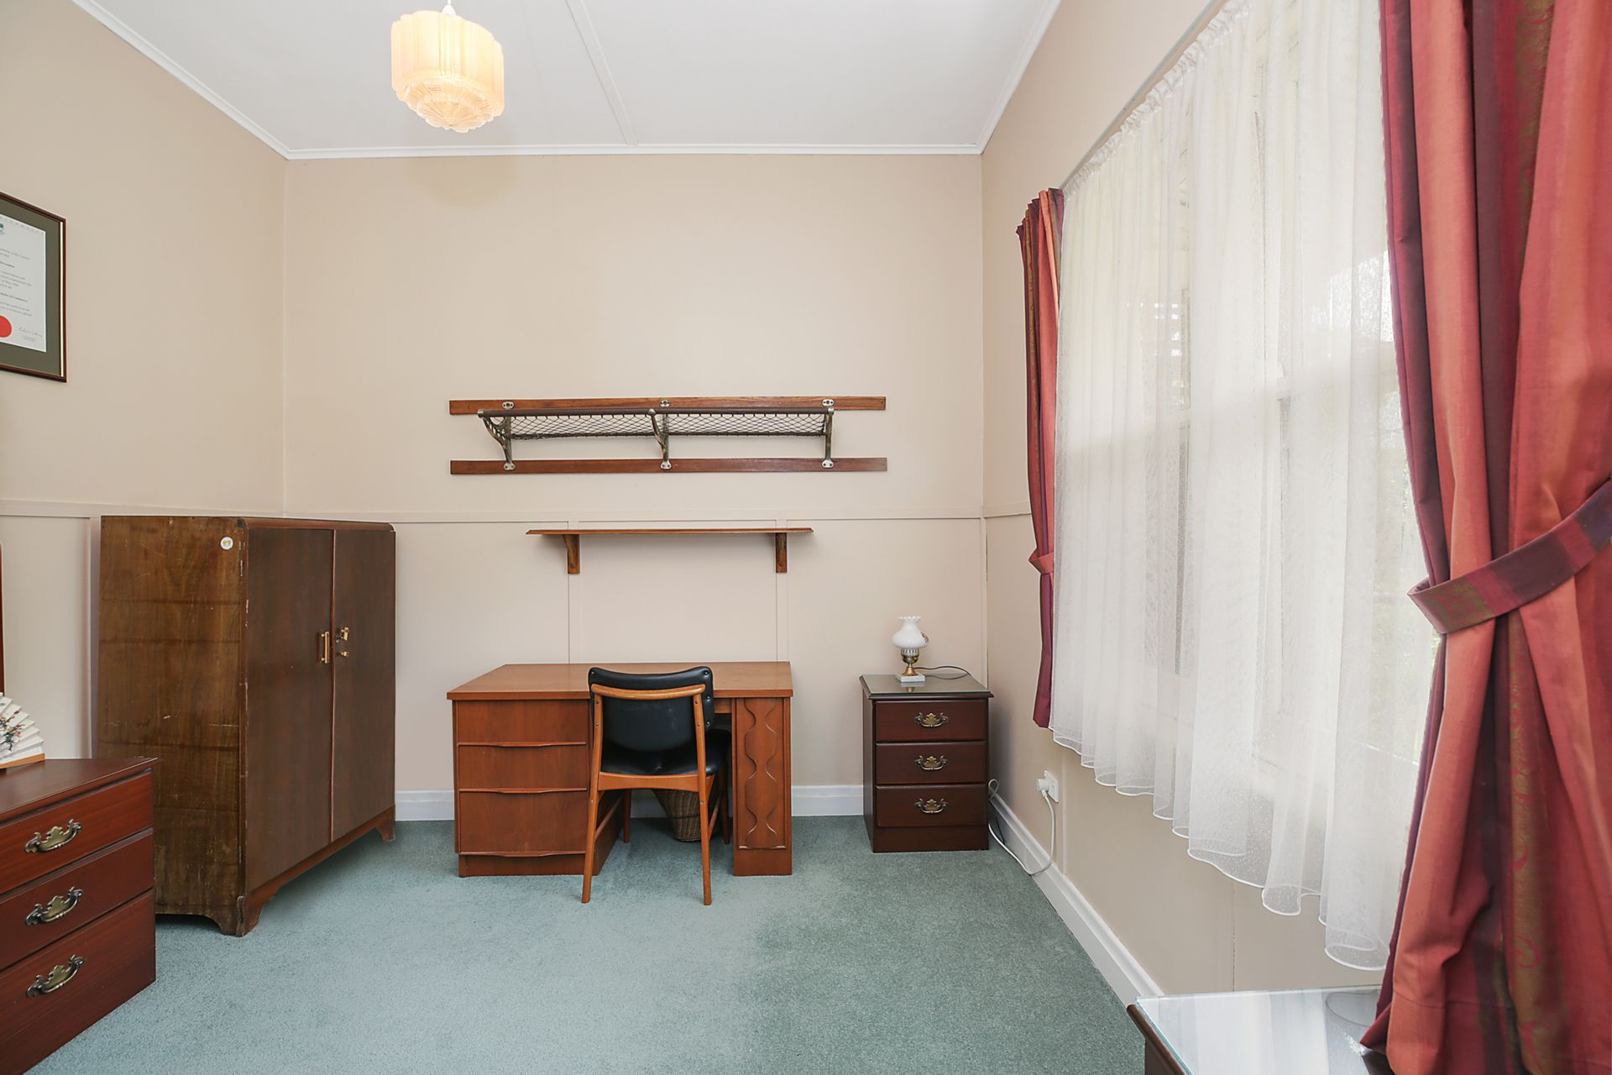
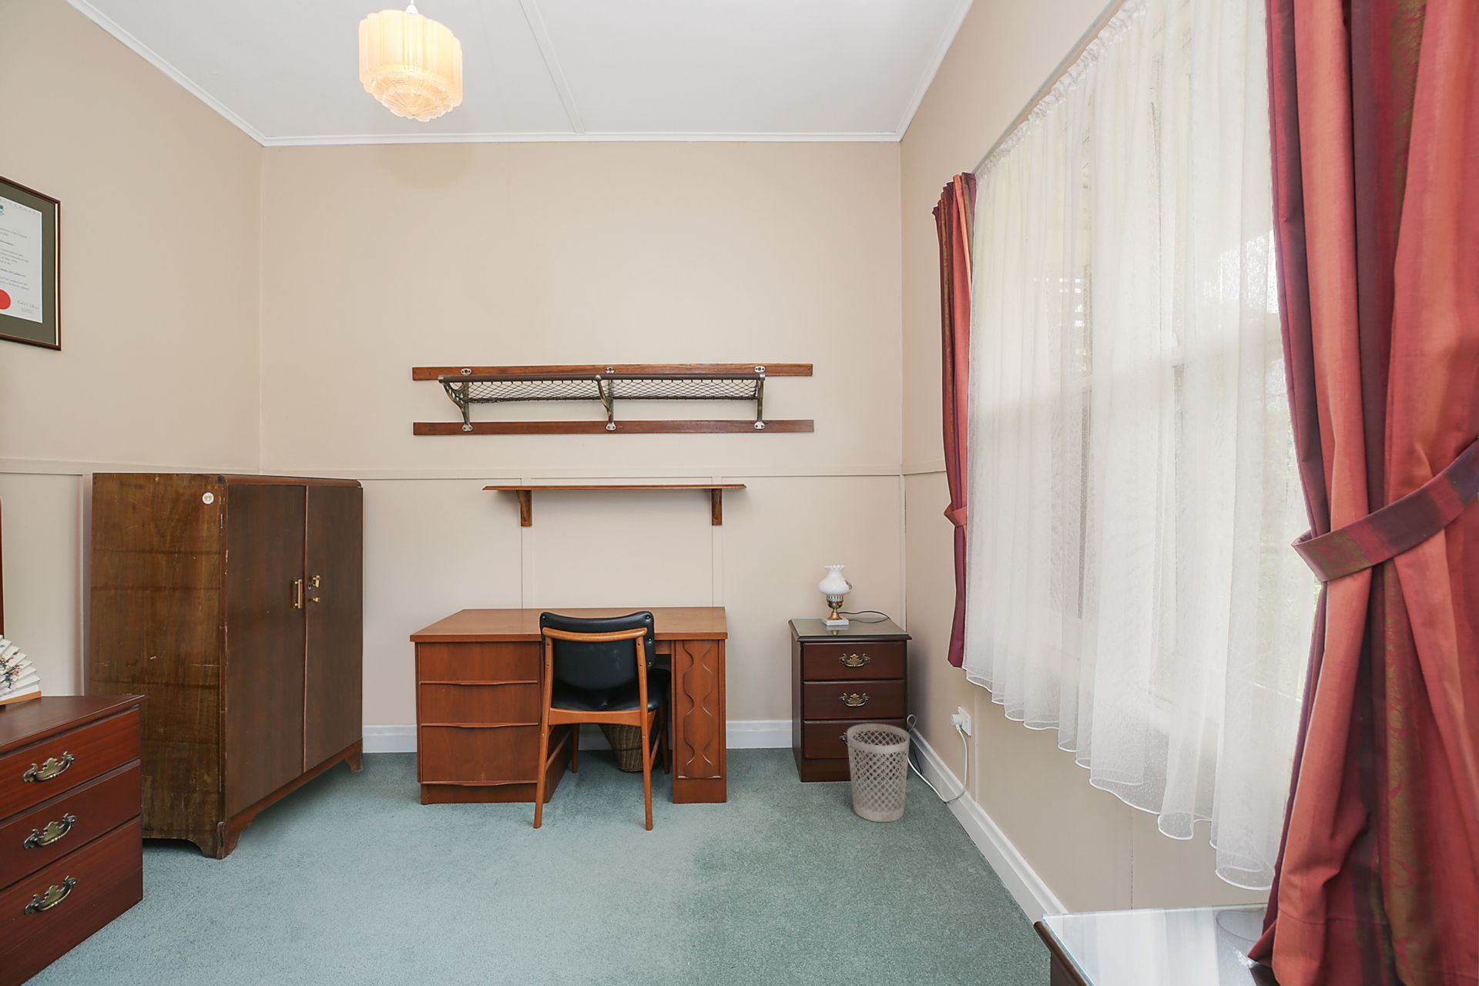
+ wastebasket (878, 771)
